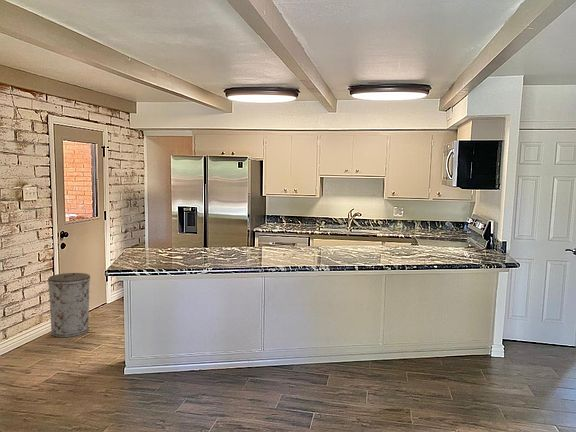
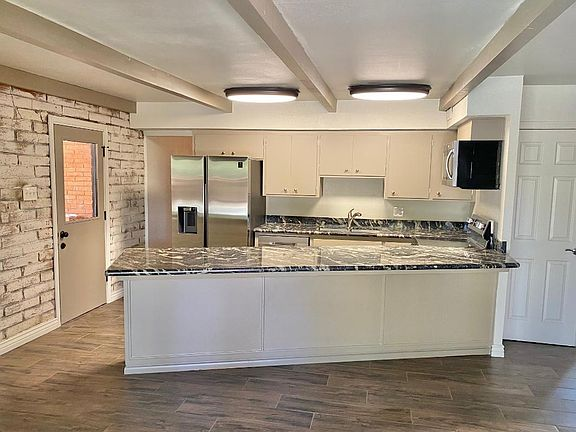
- trash can (69, 302)
